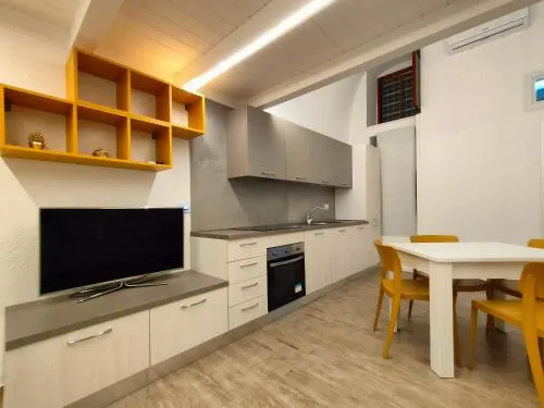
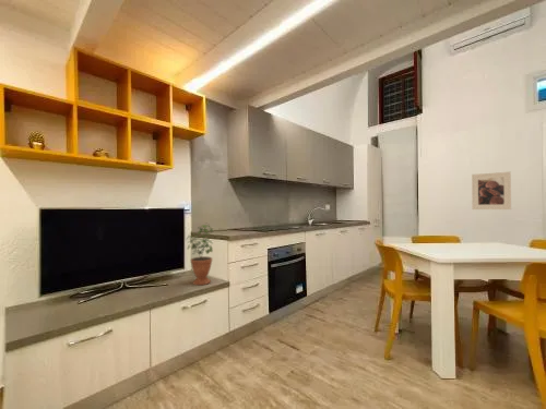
+ potted plant (201, 252)
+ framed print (490, 191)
